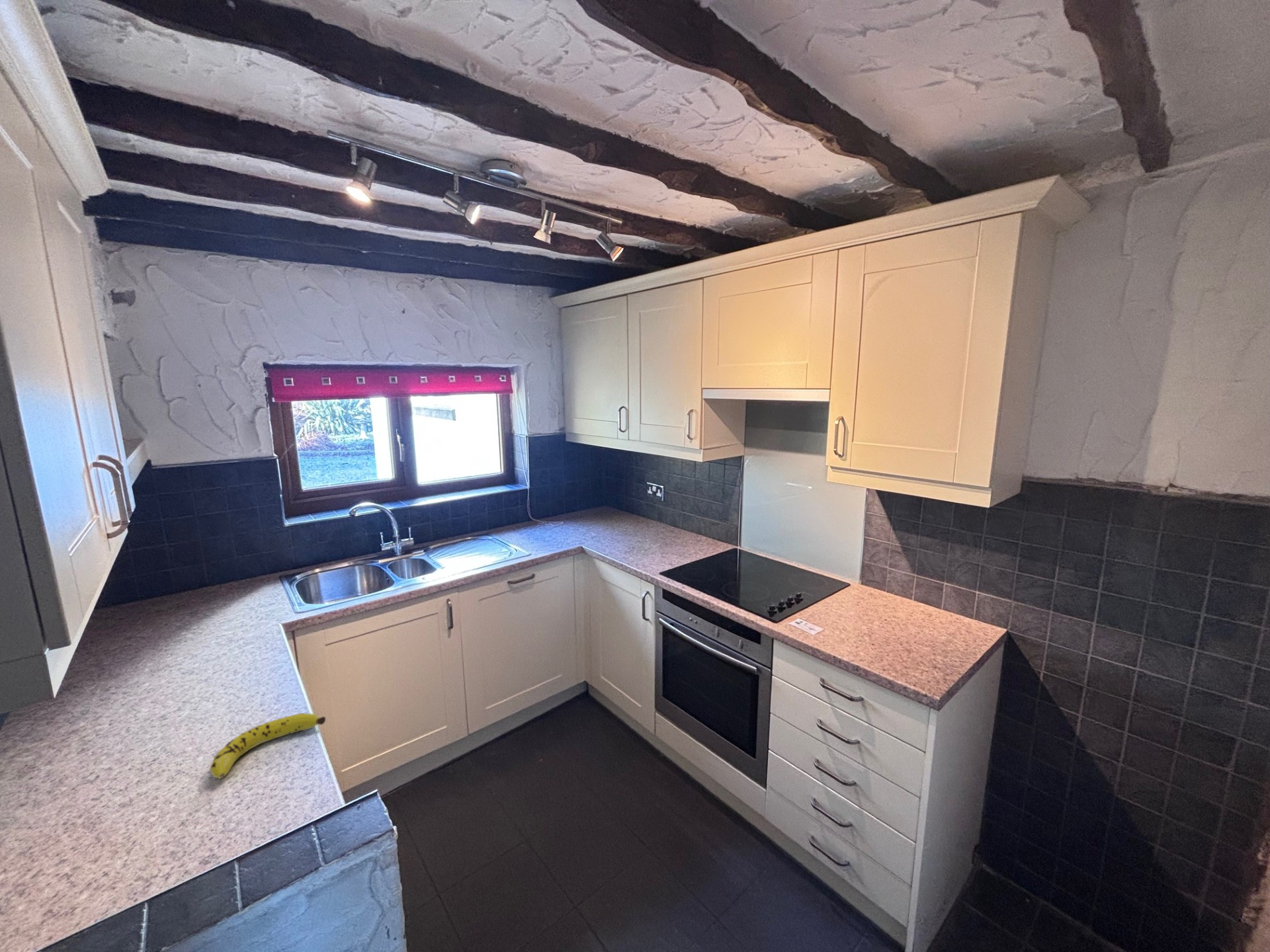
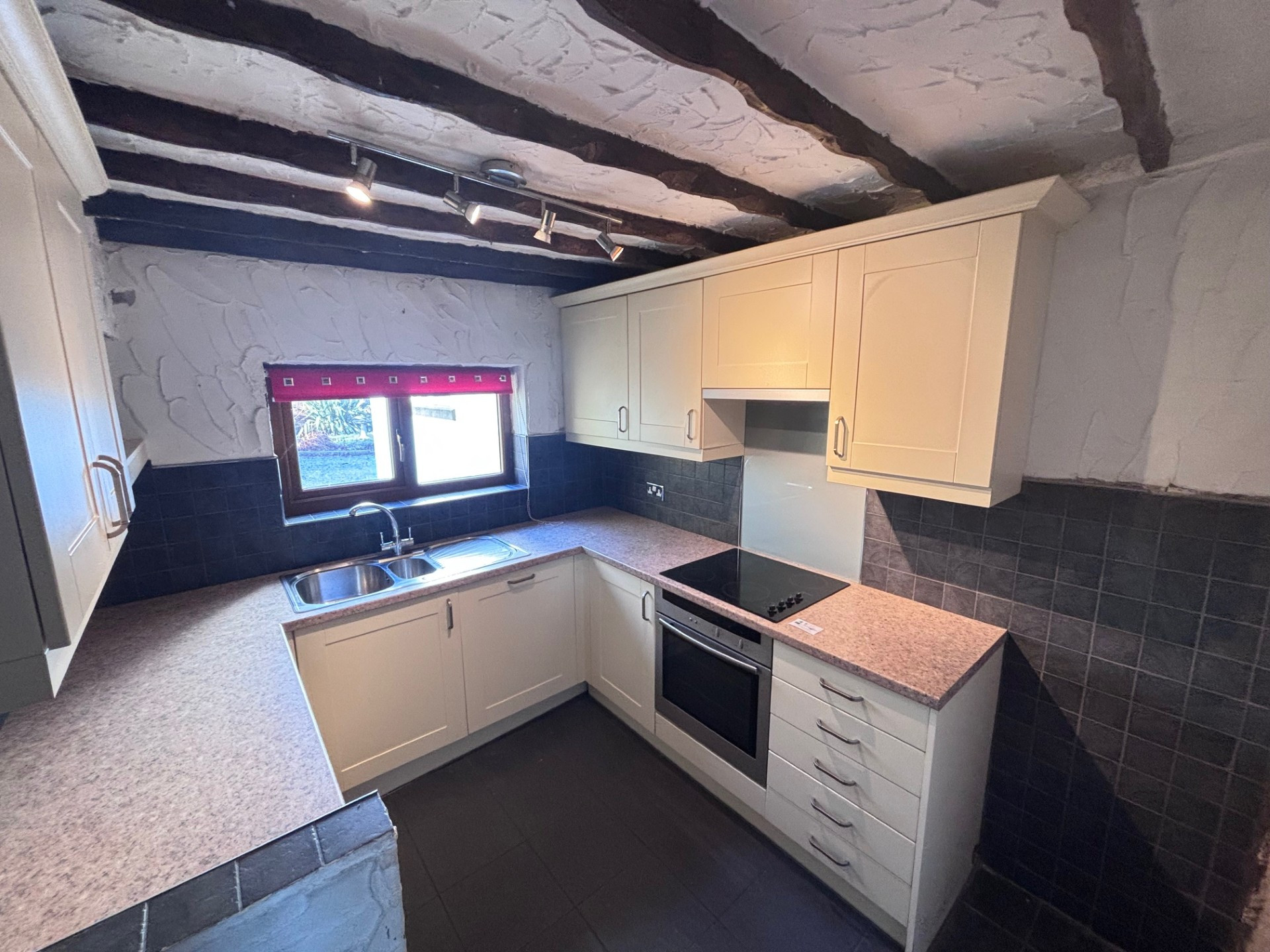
- fruit (270, 740)
